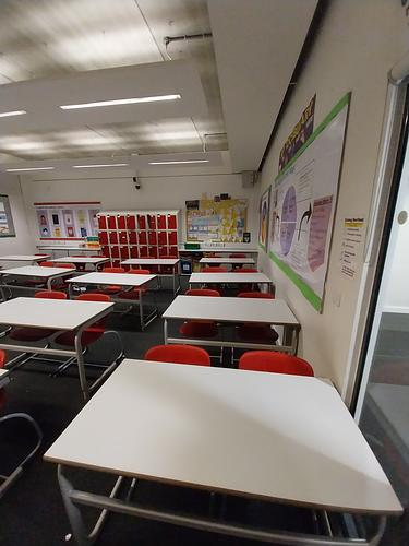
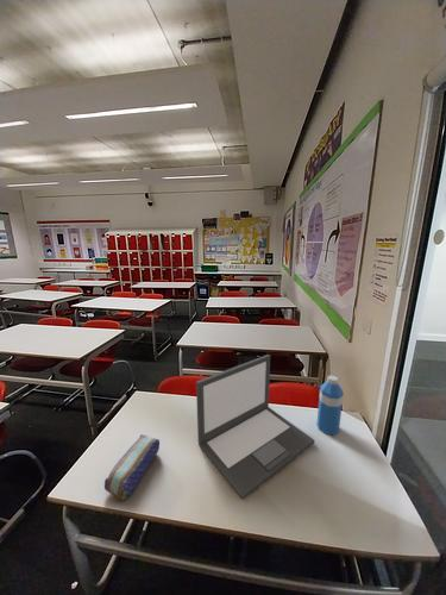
+ water bottle (329, 402)
+ laptop (257, 413)
+ pencil case (133, 463)
